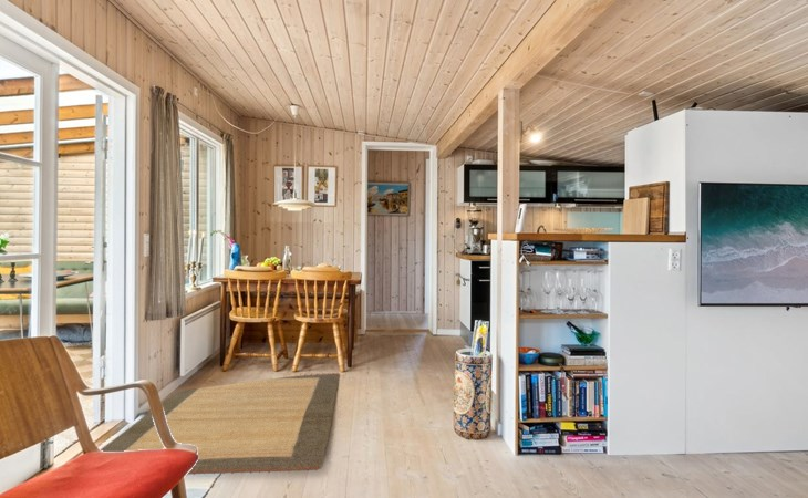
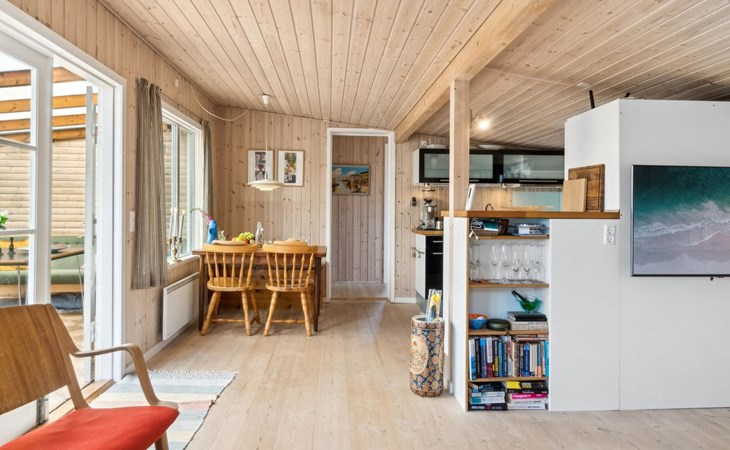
- rug (242, 409)
